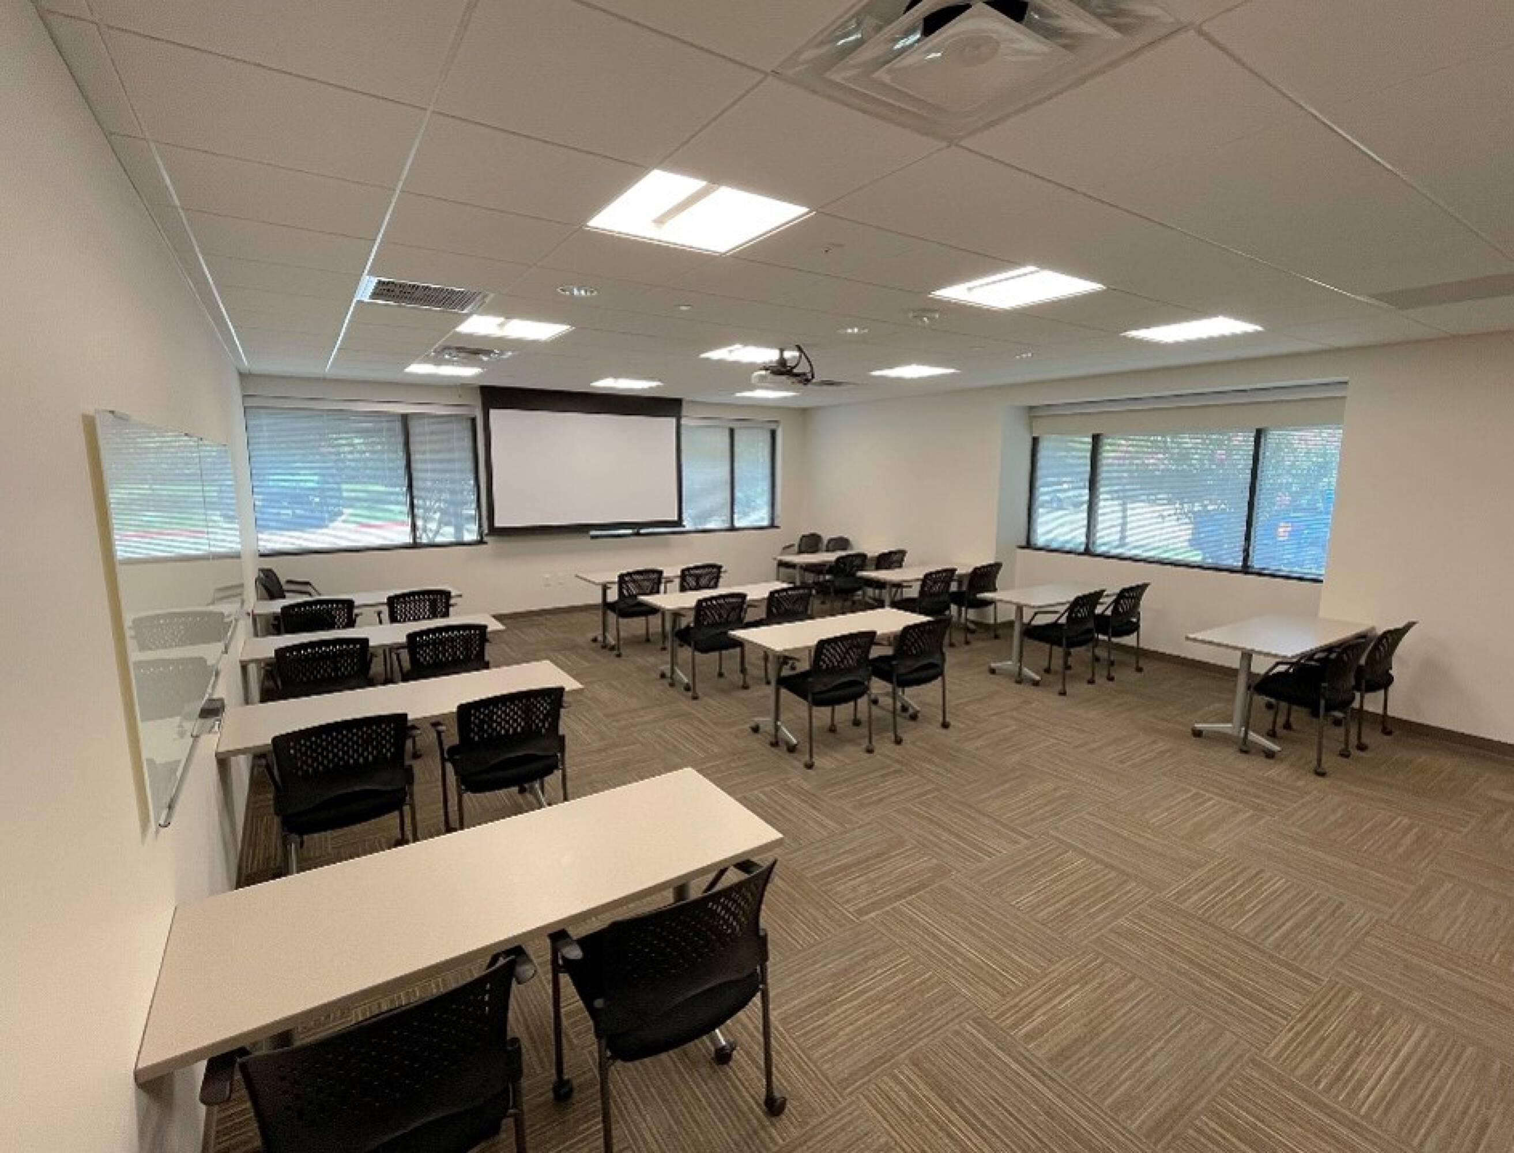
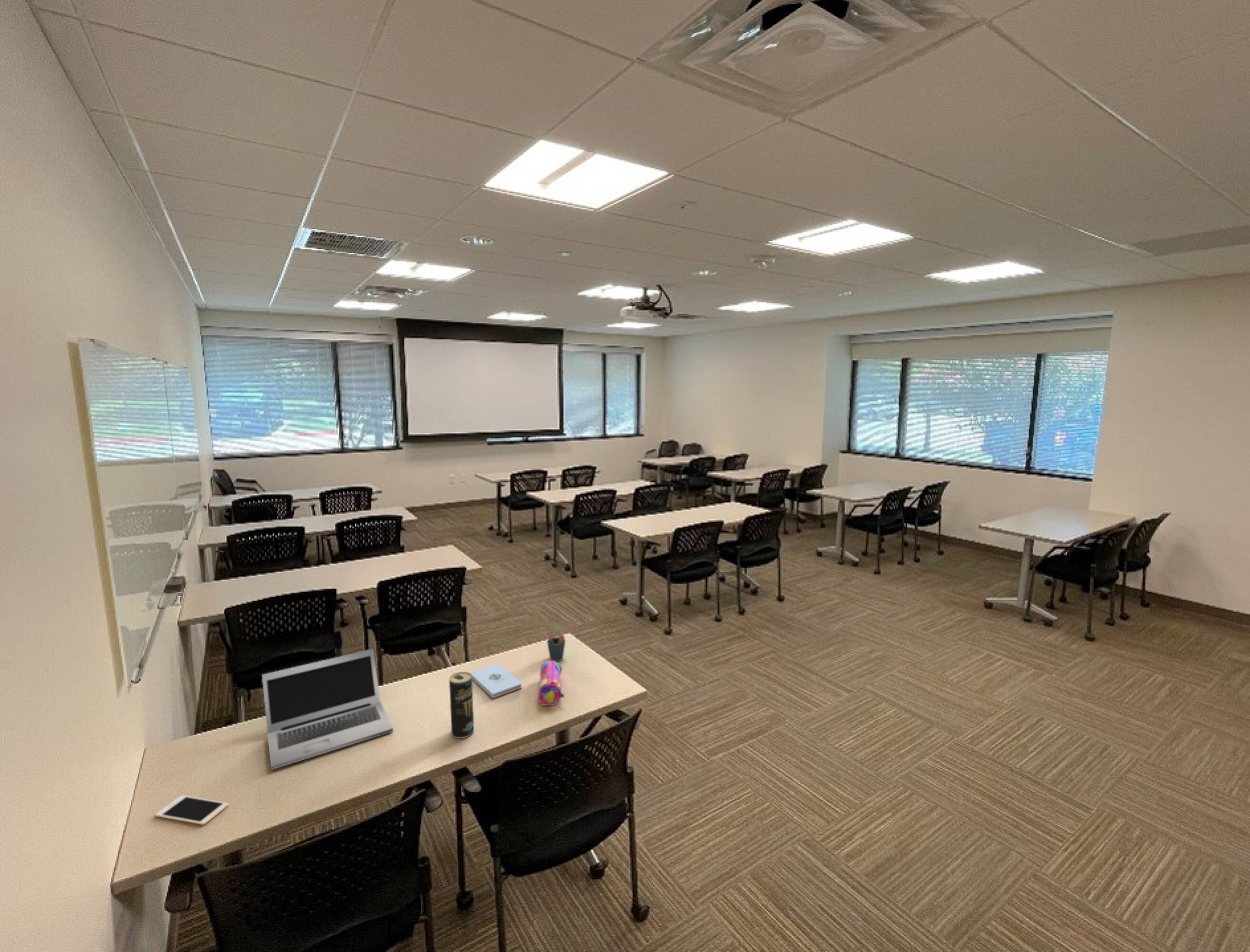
+ laptop (327, 703)
+ pencil case (551, 681)
+ beverage can (462, 704)
+ pen holder (556, 645)
+ notepad (496, 680)
+ cell phone (192, 810)
